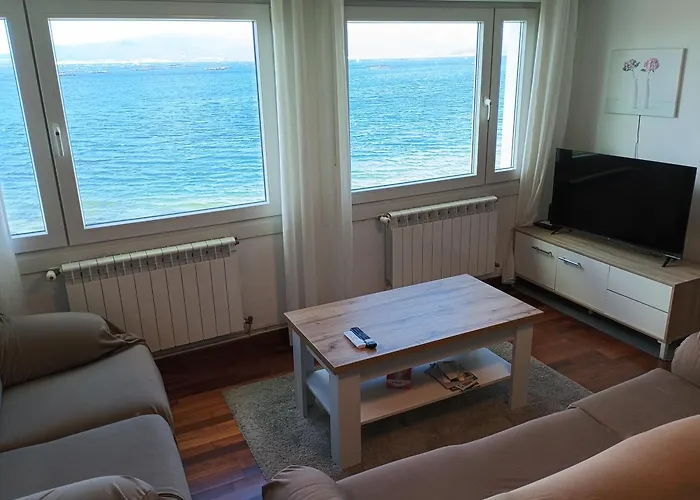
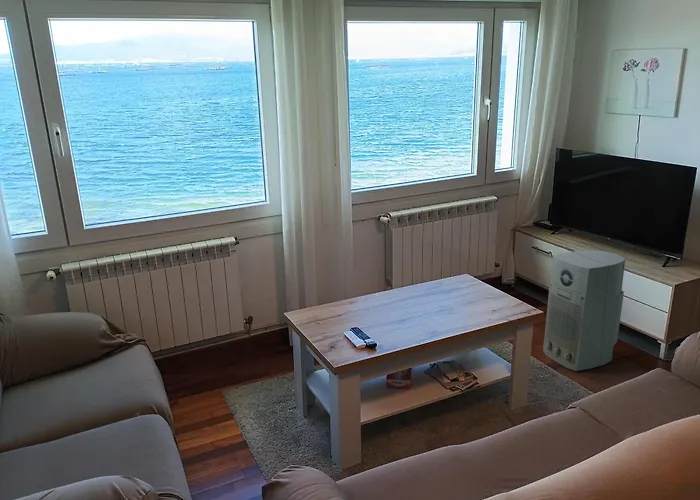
+ air purifier (585, 308)
